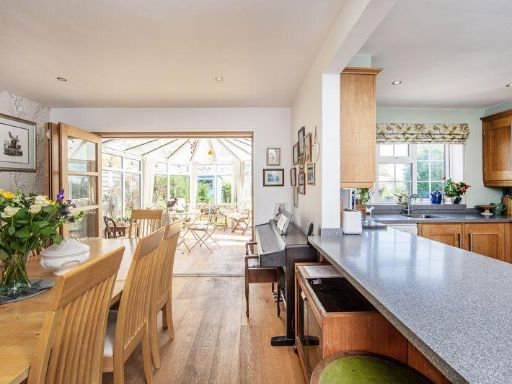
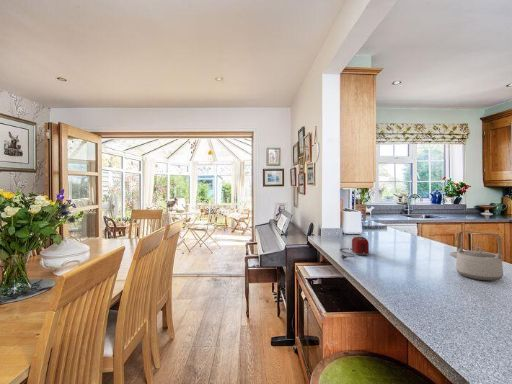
+ teapot (474, 253)
+ toaster (352, 245)
